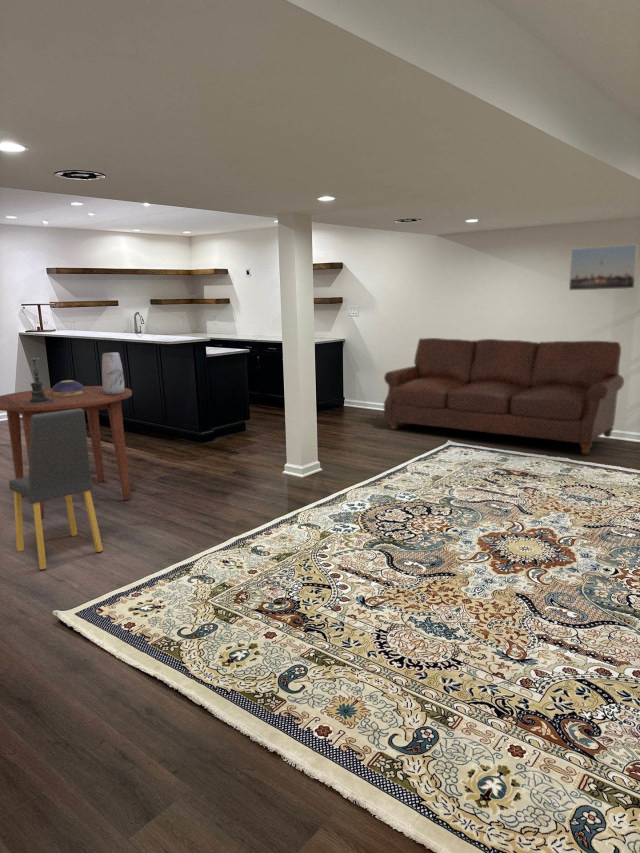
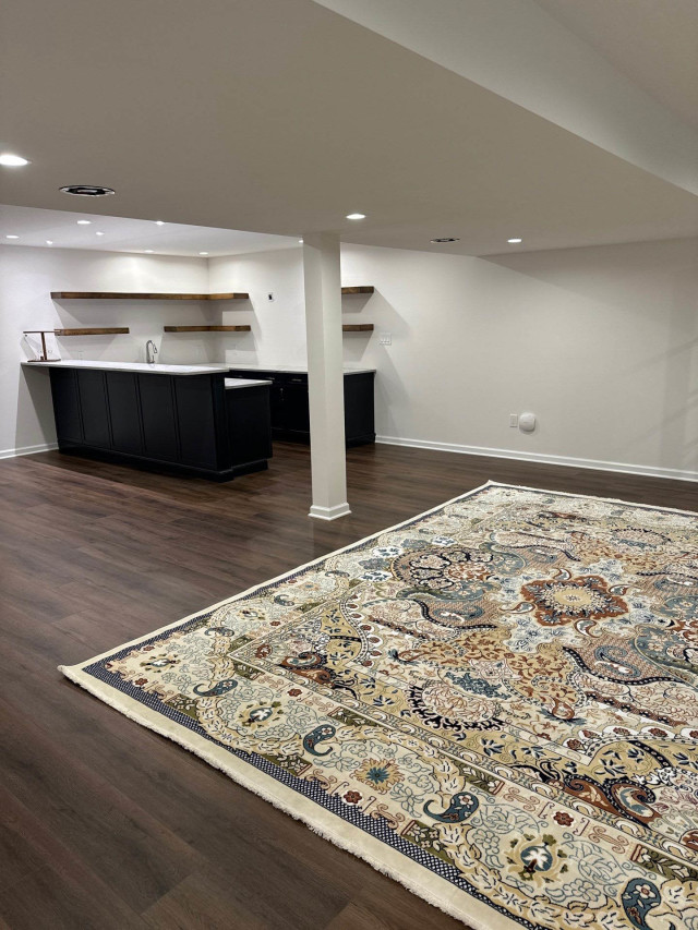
- candle holder (37, 376)
- sofa (495, 387)
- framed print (602, 268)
- dining chair (50, 481)
- decorative bowl (67, 386)
- vase (112, 372)
- dining table (91, 441)
